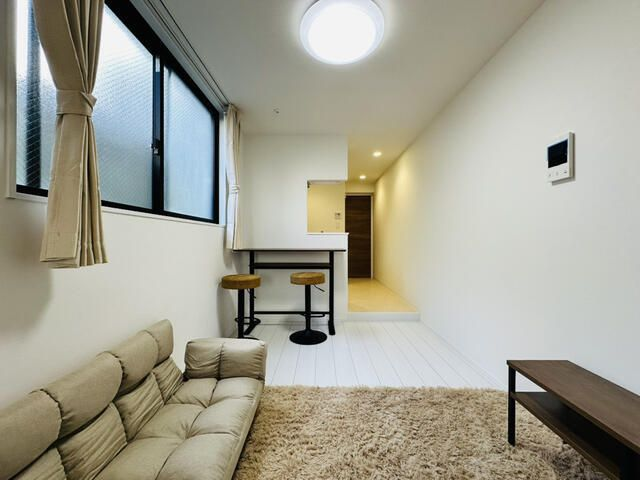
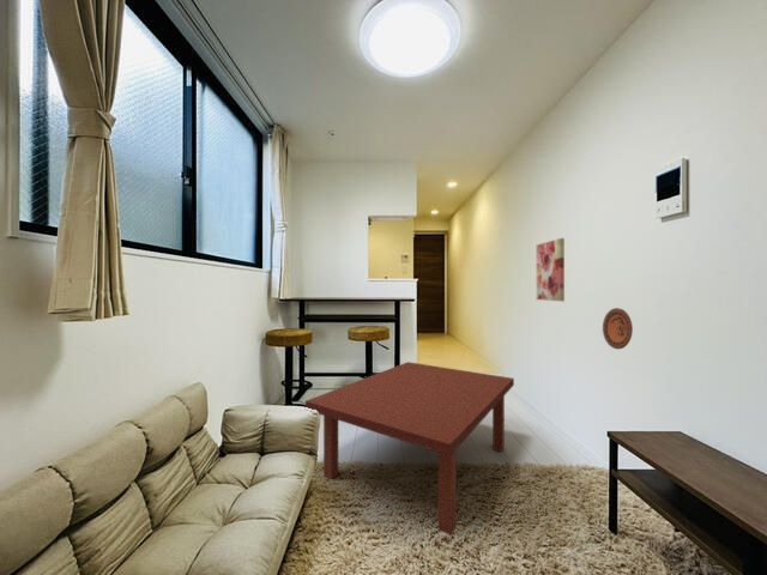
+ decorative plate (617, 328)
+ wall art (549, 271)
+ coffee table (421, 424)
